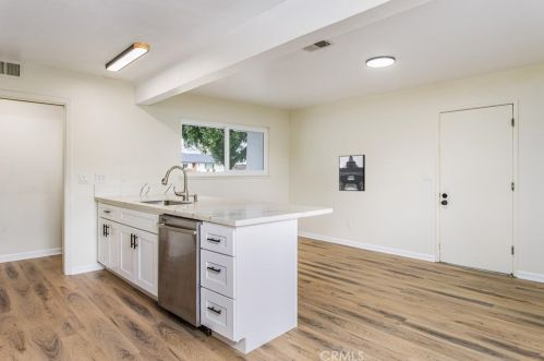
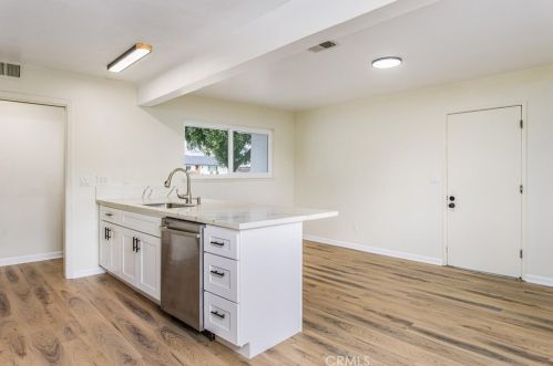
- wall art (351, 172)
